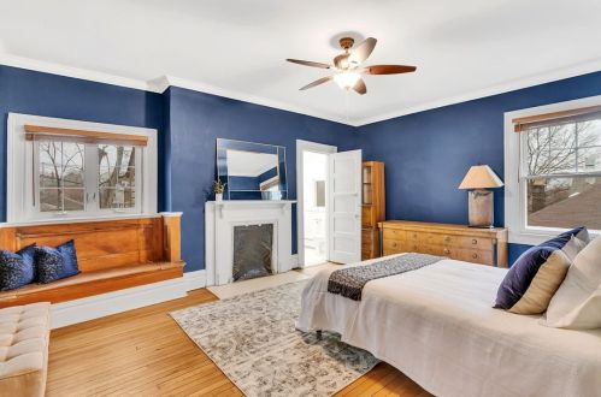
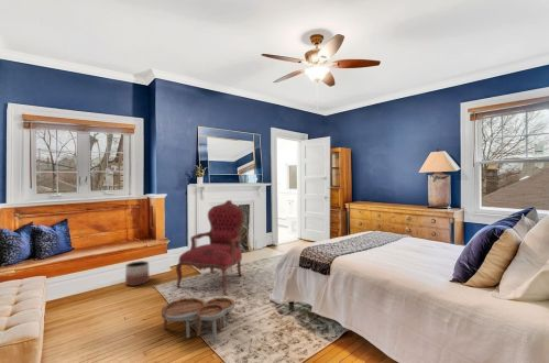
+ nesting tables (201, 316)
+ planter (136, 273)
+ armchair (216, 241)
